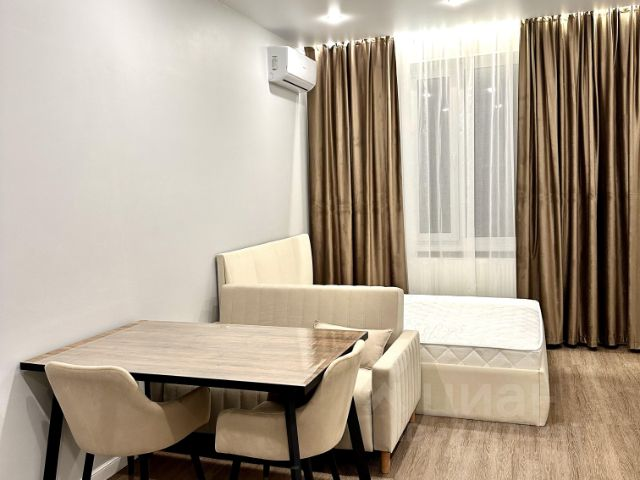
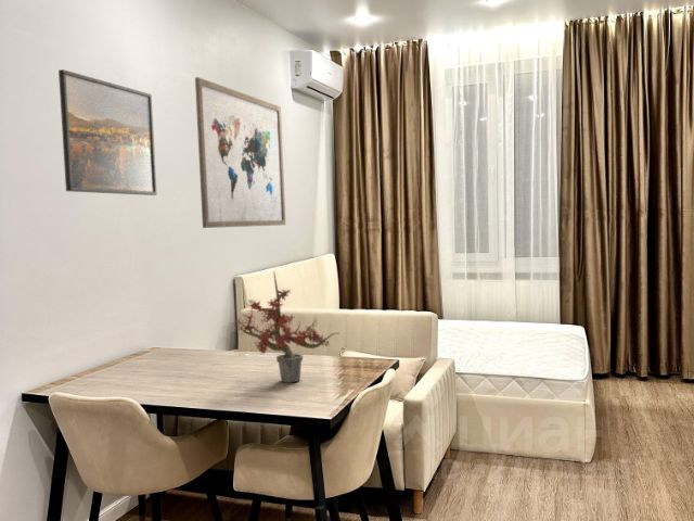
+ potted plant (283, 326)
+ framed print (112, 138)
+ wall art (245, 160)
